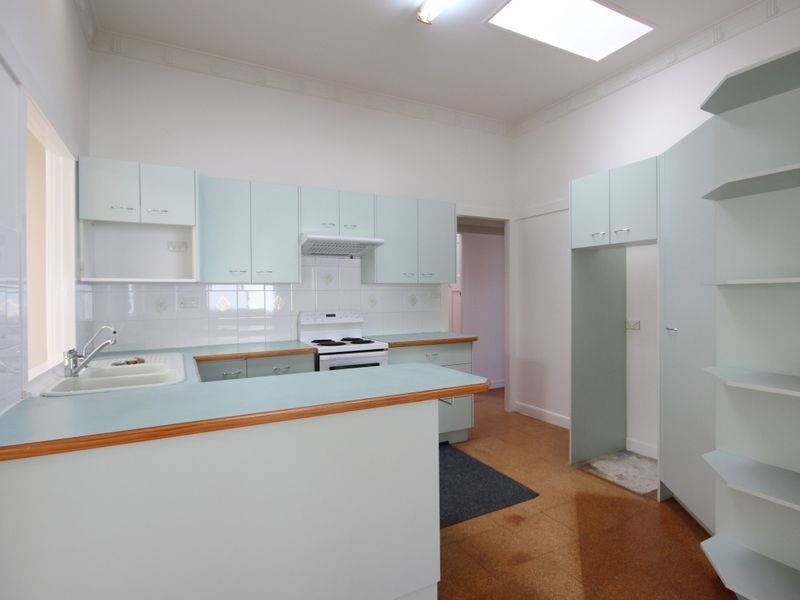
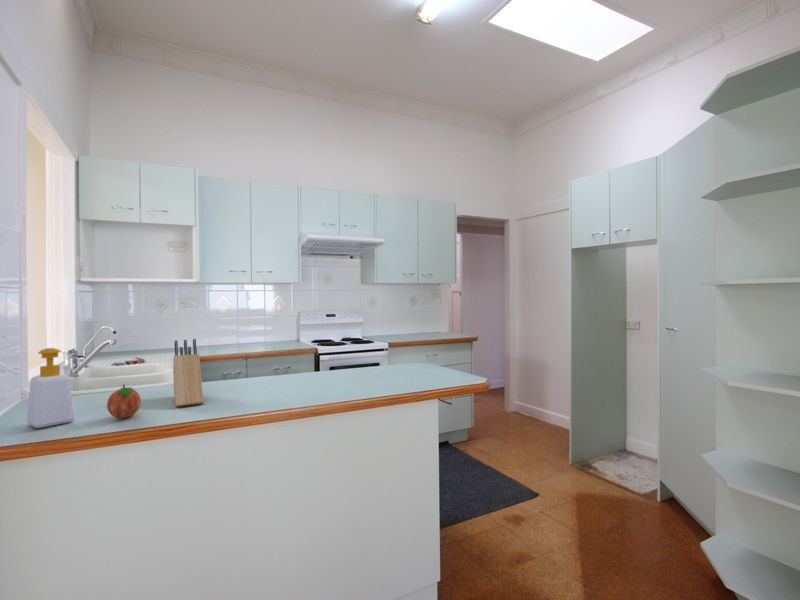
+ soap bottle (48, 384)
+ fruit (124, 400)
+ knife block (187, 369)
